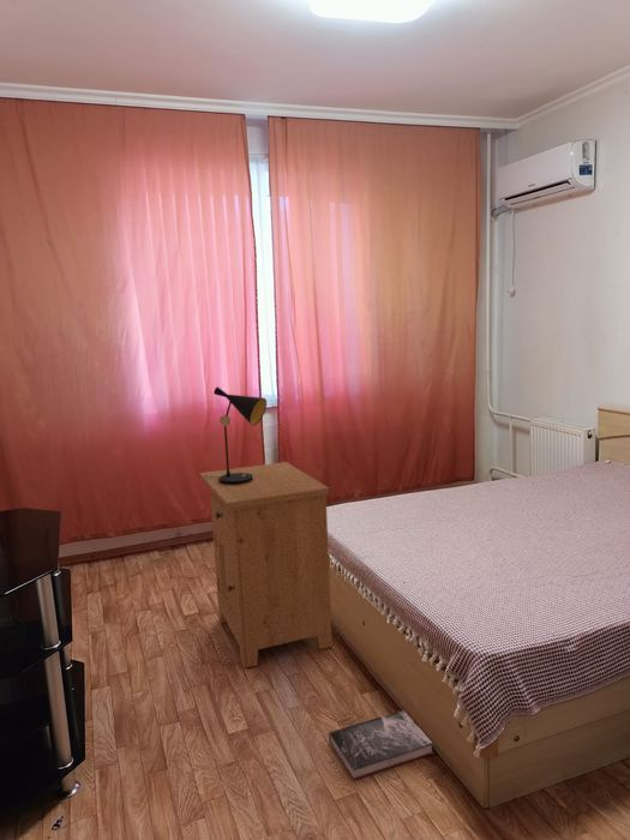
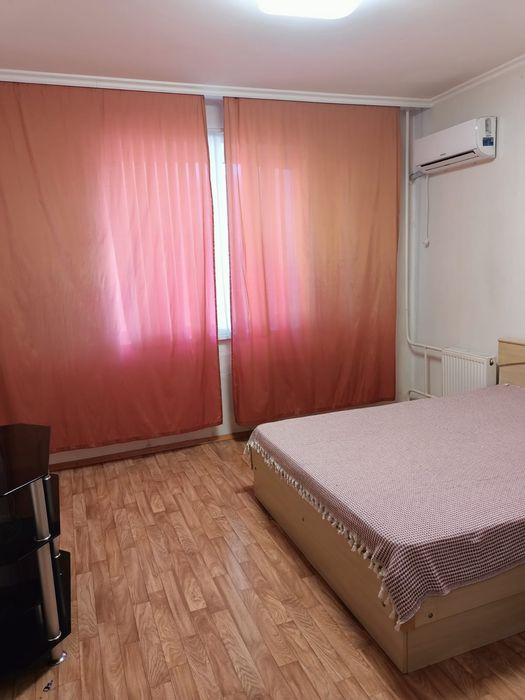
- nightstand (264, 558)
- book (379, 742)
- table lamp (226, 433)
